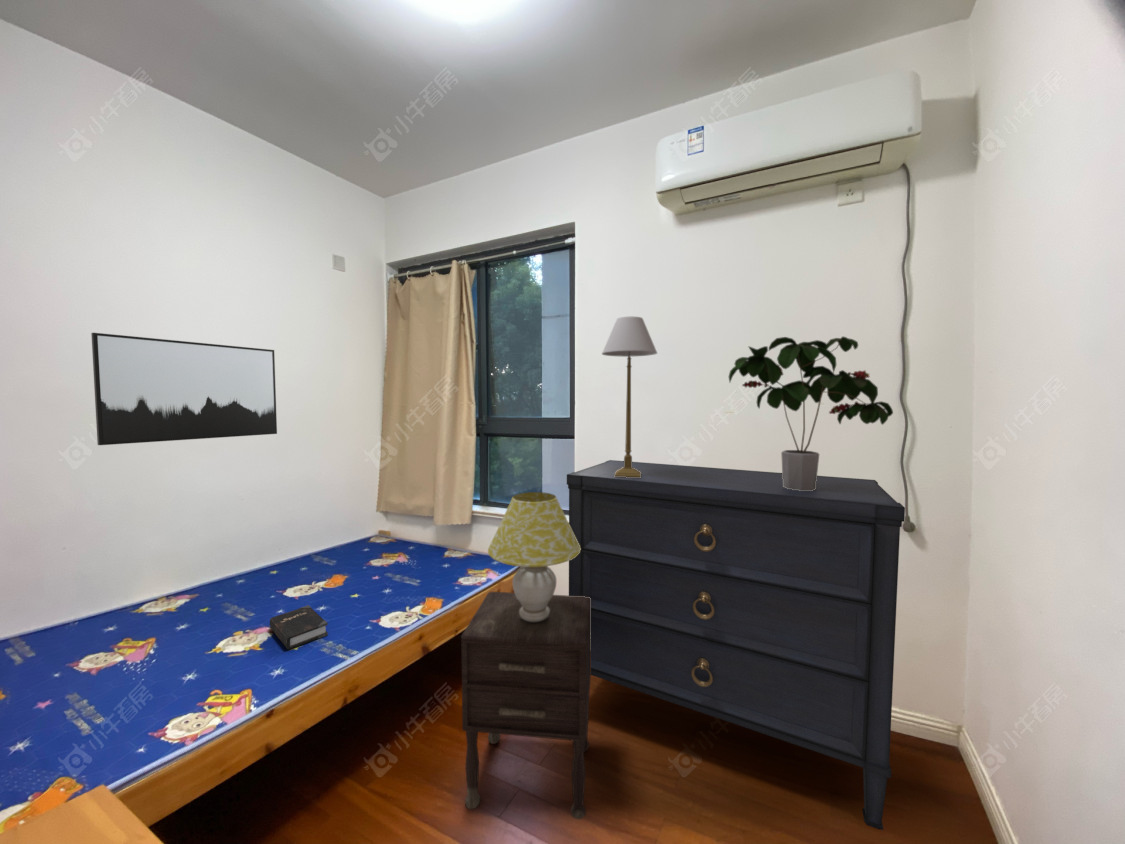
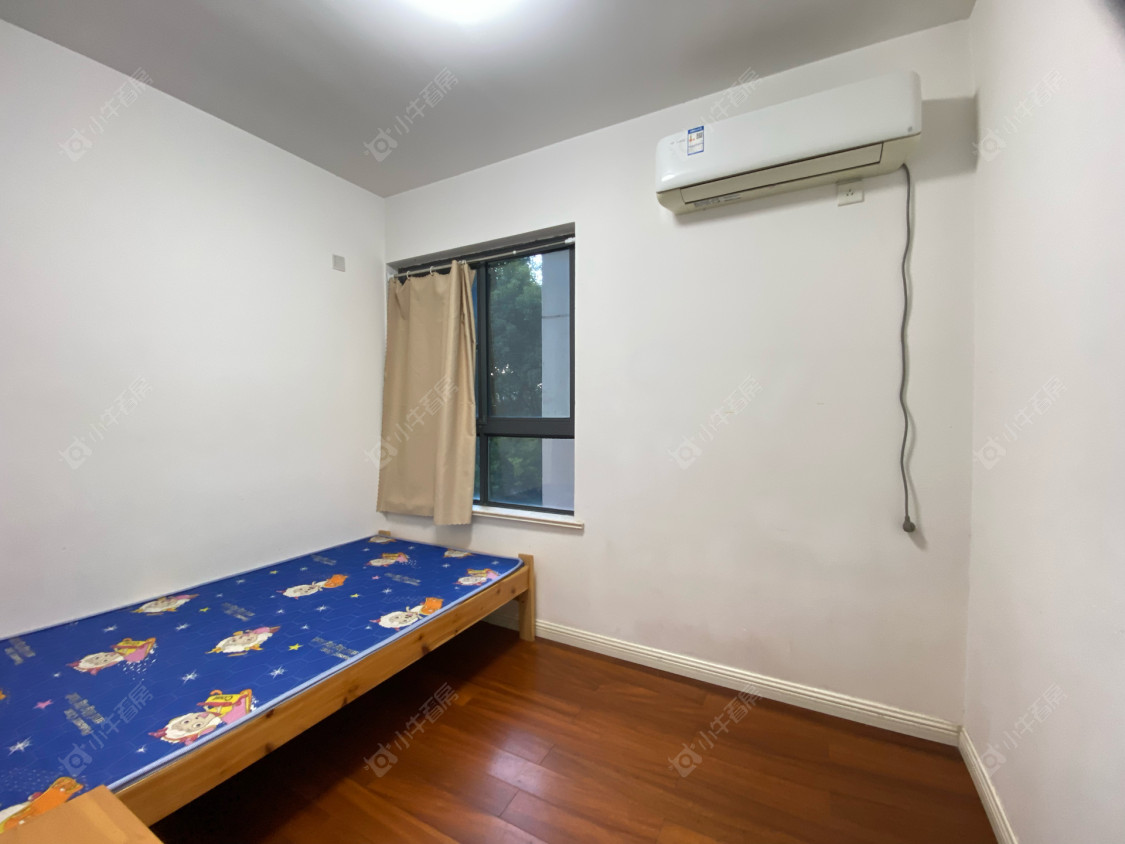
- table lamp (628, 397)
- table lamp (534, 557)
- dresser (713, 604)
- nightstand (531, 696)
- wall art (198, 390)
- potted plant (804, 412)
- hardback book (298, 626)
